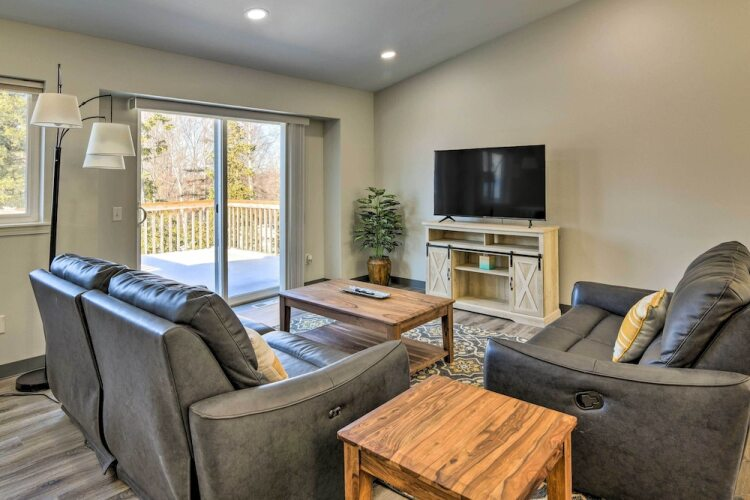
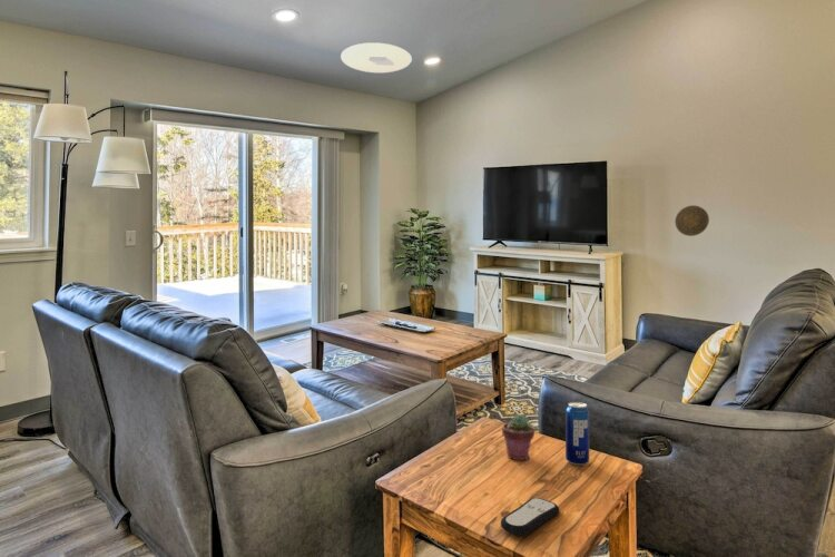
+ decorative plate (691, 221)
+ remote control (529, 515)
+ potted succulent (518, 436)
+ beverage can (577, 432)
+ ceiling light (376, 55)
